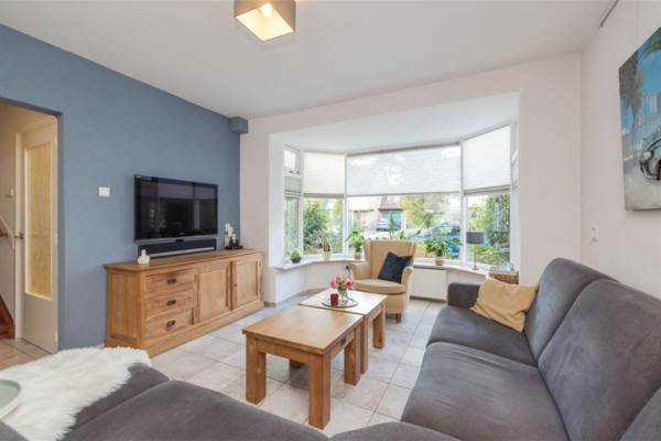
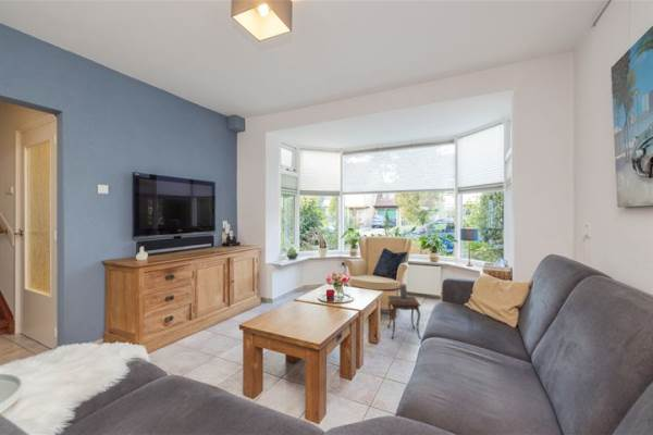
+ side table (403, 307)
